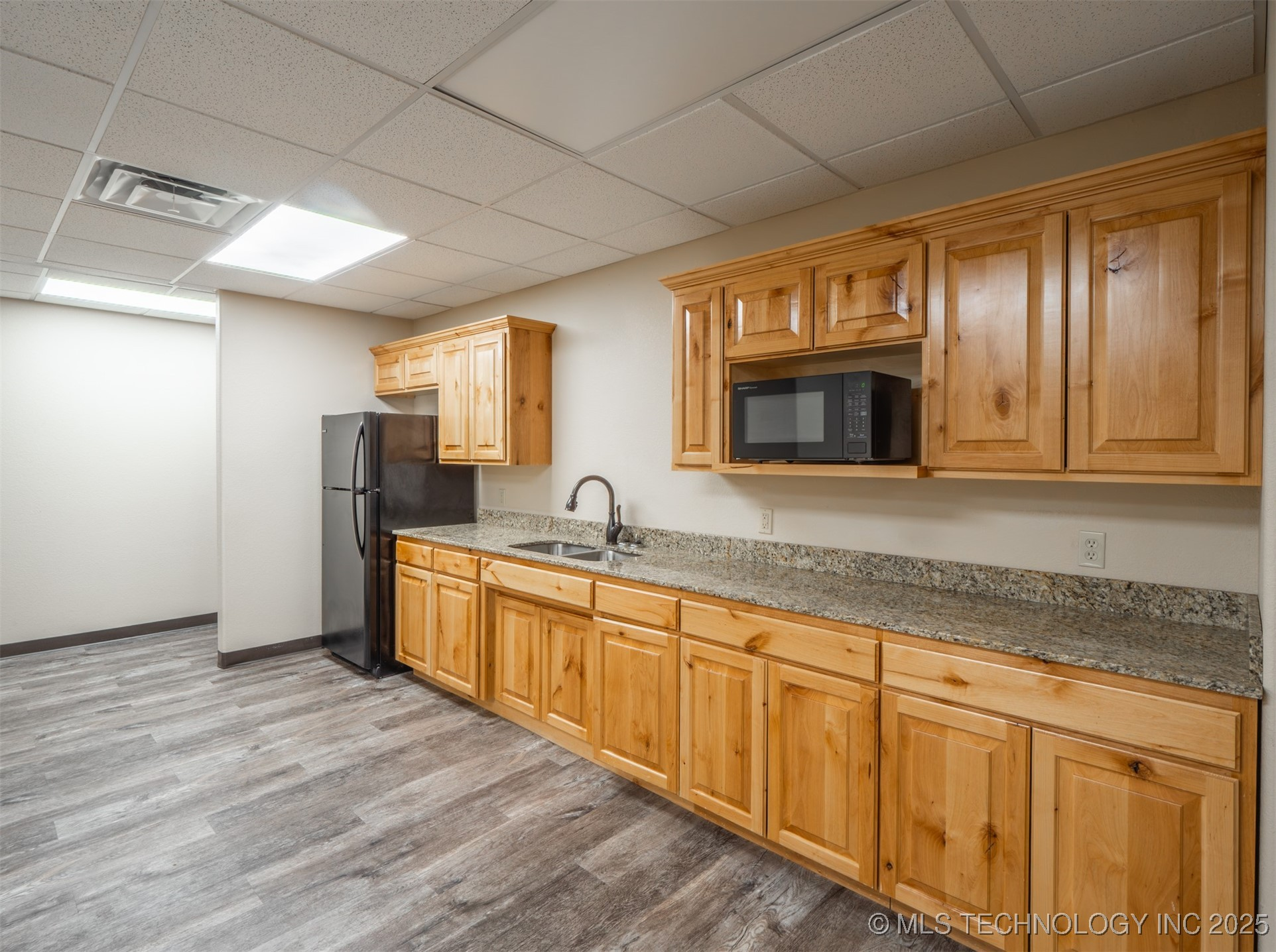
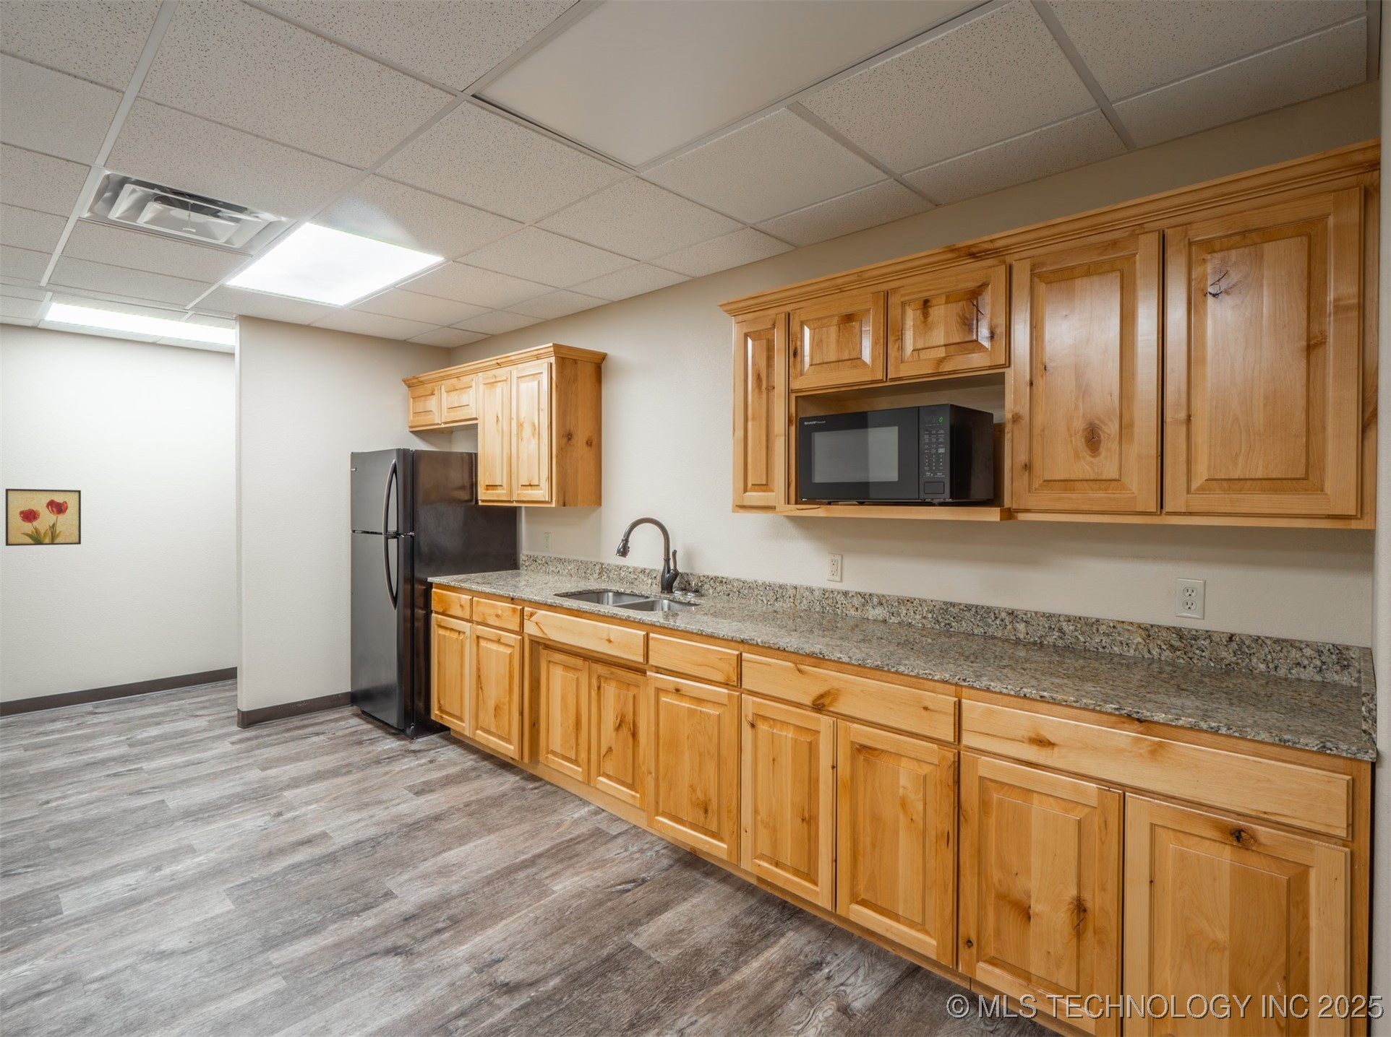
+ wall art (44, 517)
